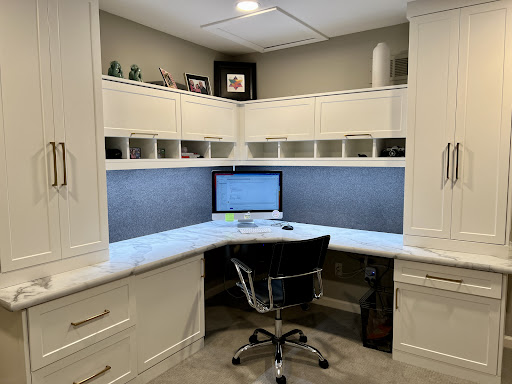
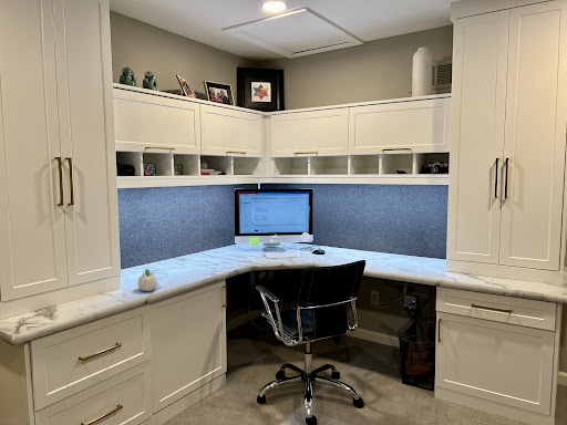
+ succulent planter (147, 279)
